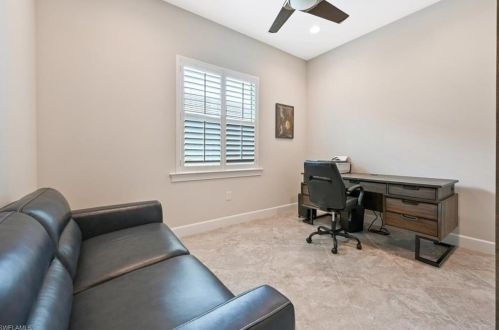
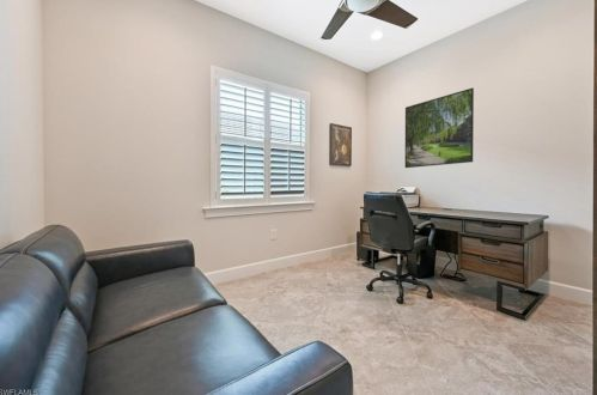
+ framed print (435, 132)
